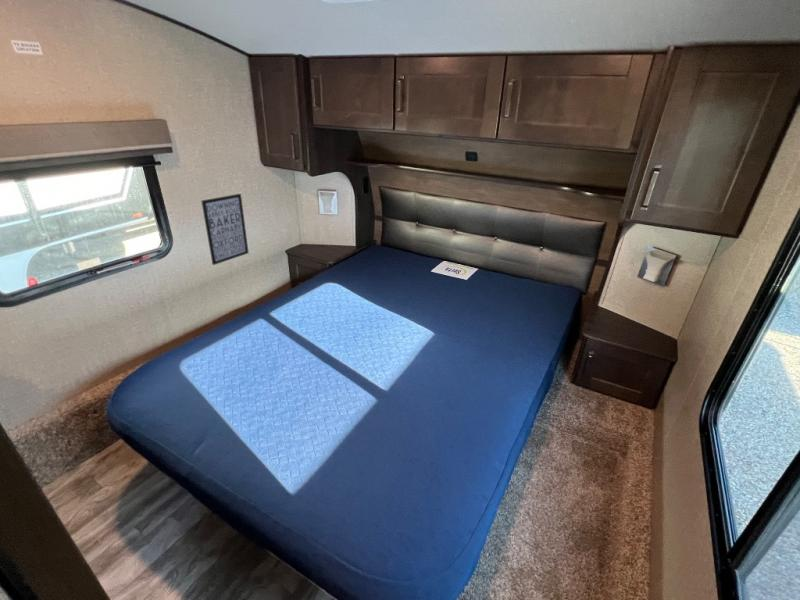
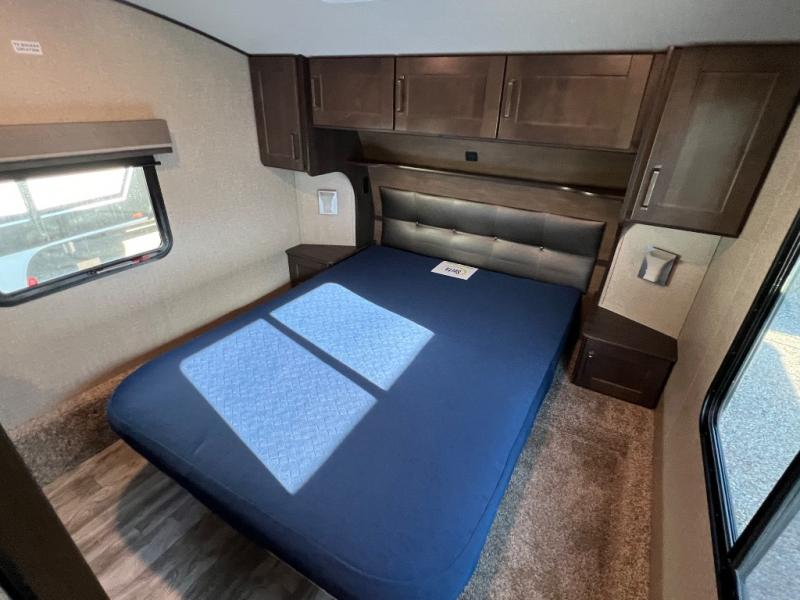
- wall art (226, 228)
